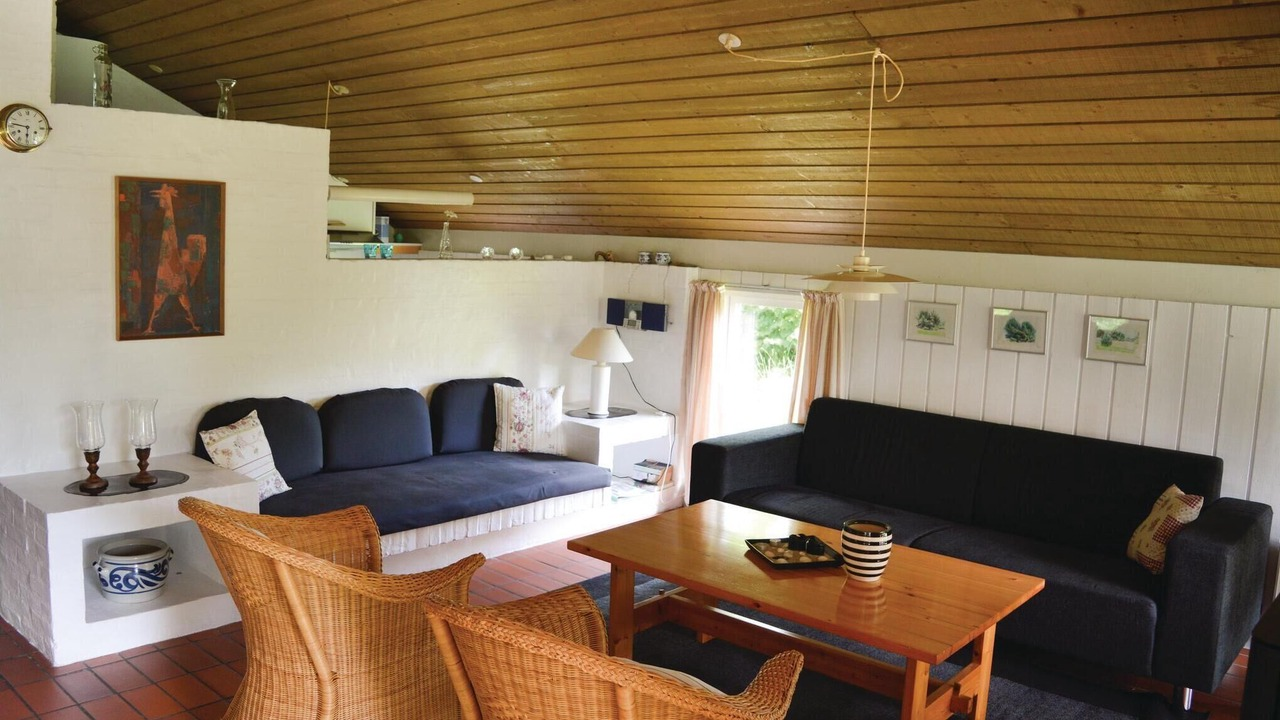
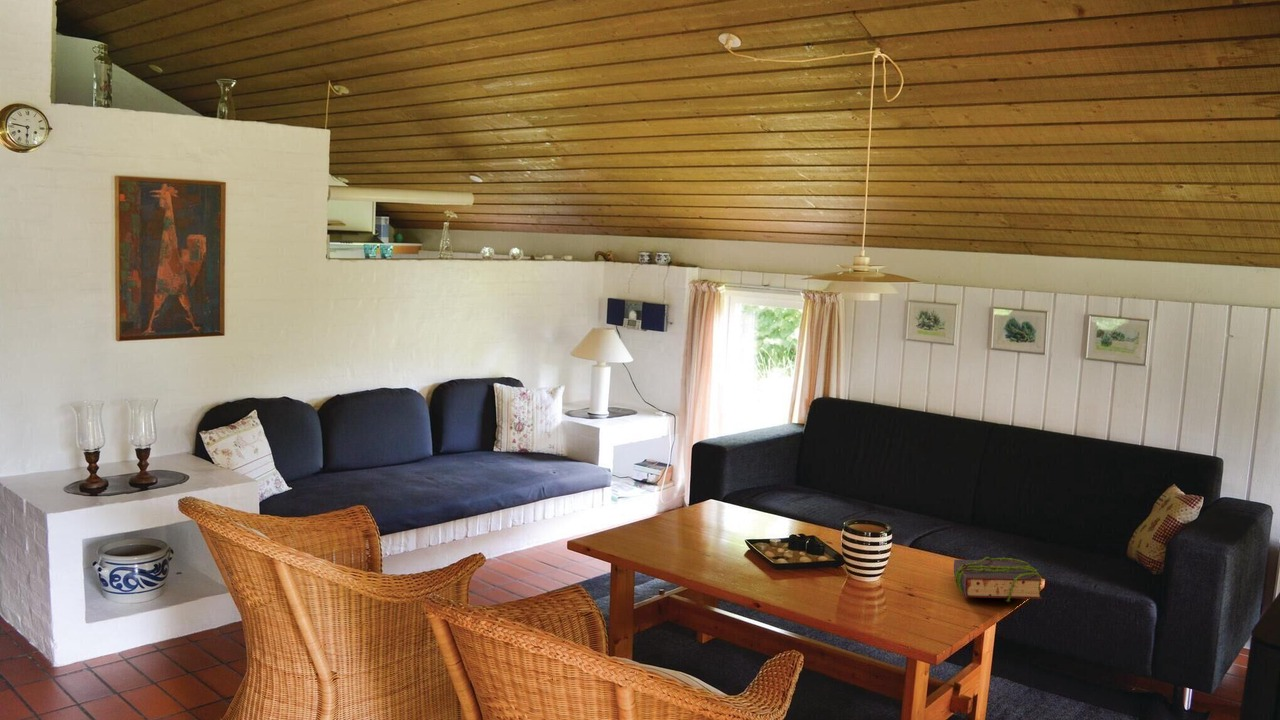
+ book (995, 577)
